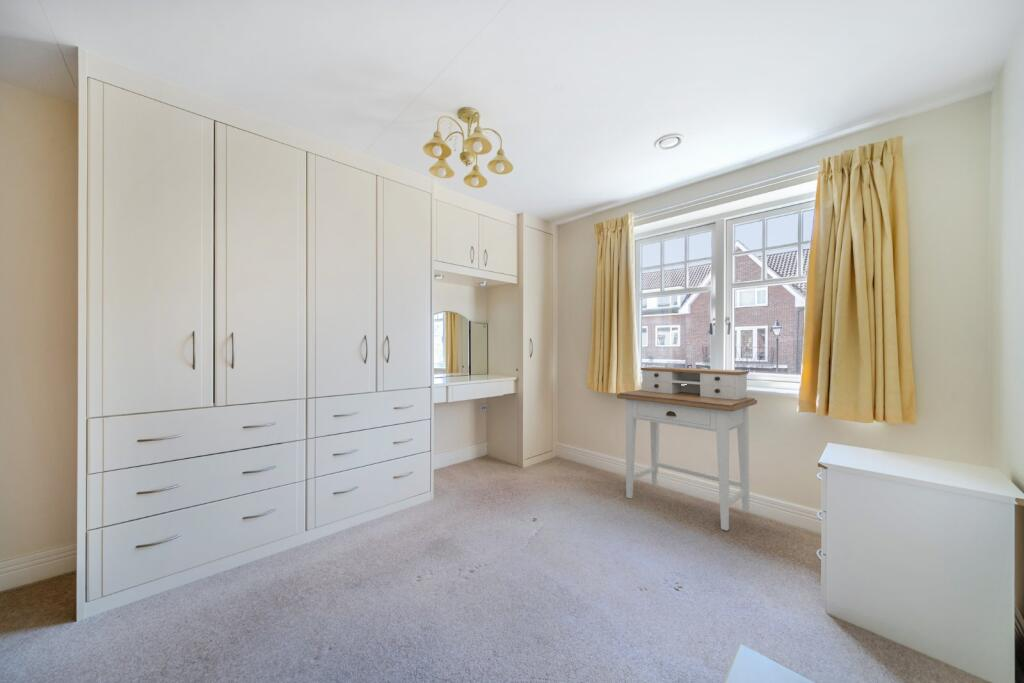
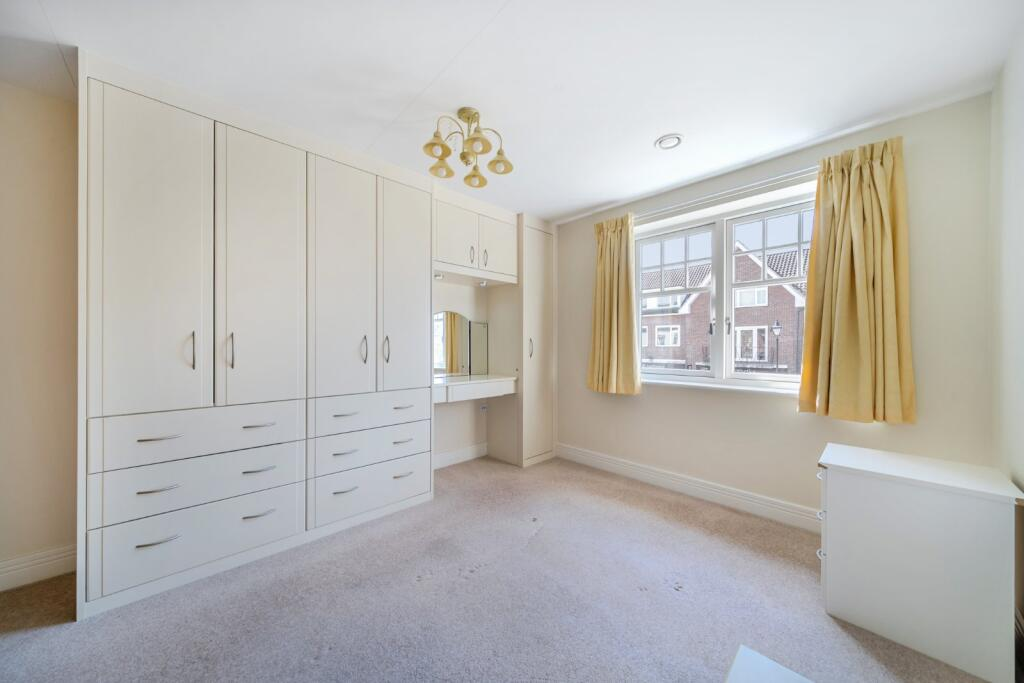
- desk (683, 426)
